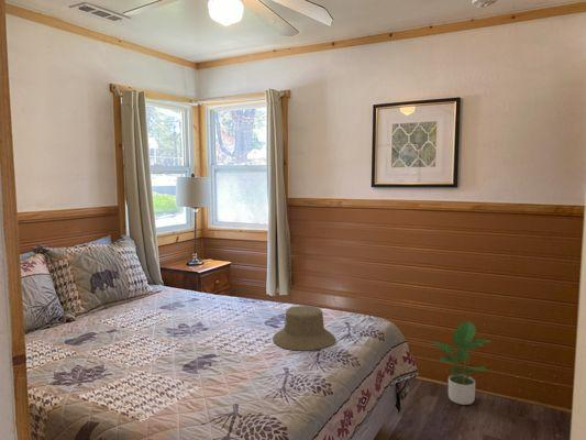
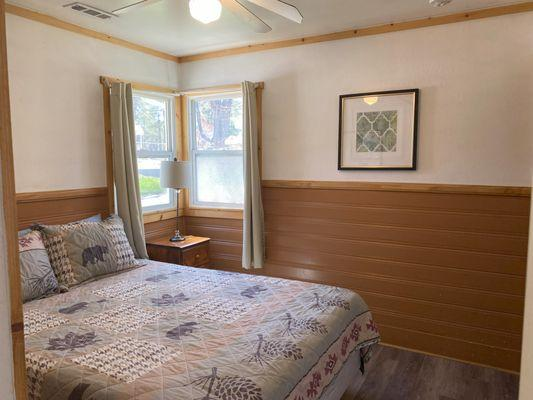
- potted plant (457, 363)
- bucket hat (303, 323)
